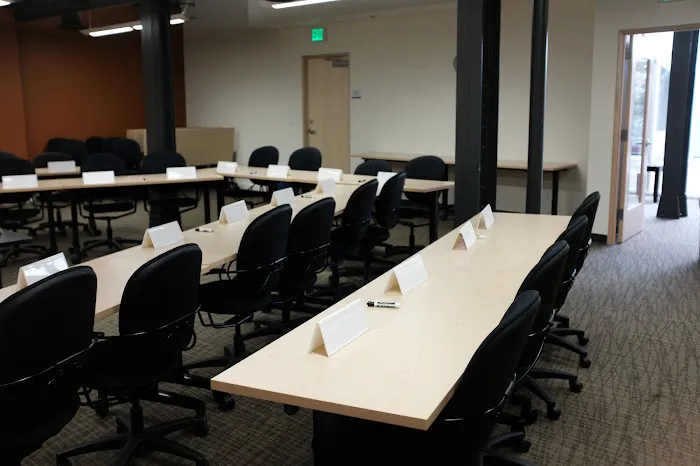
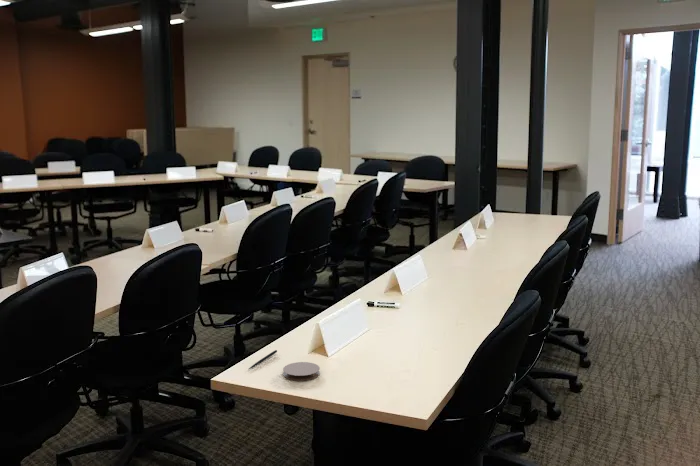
+ coaster (301, 371)
+ pen (262, 359)
